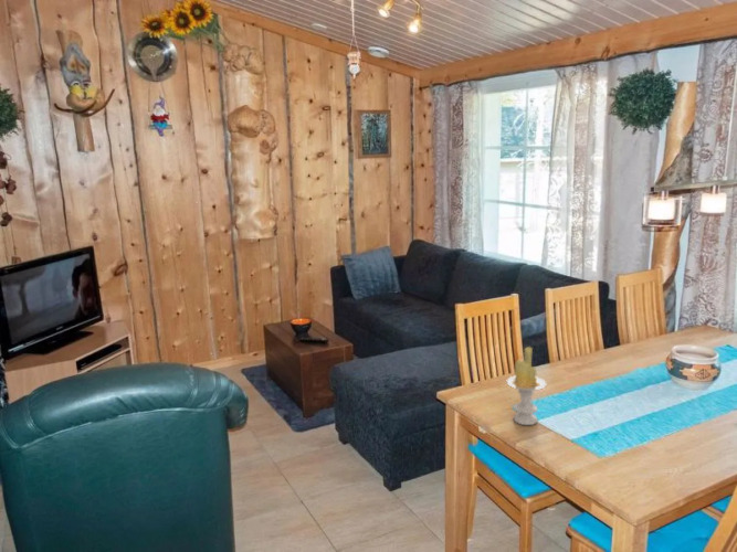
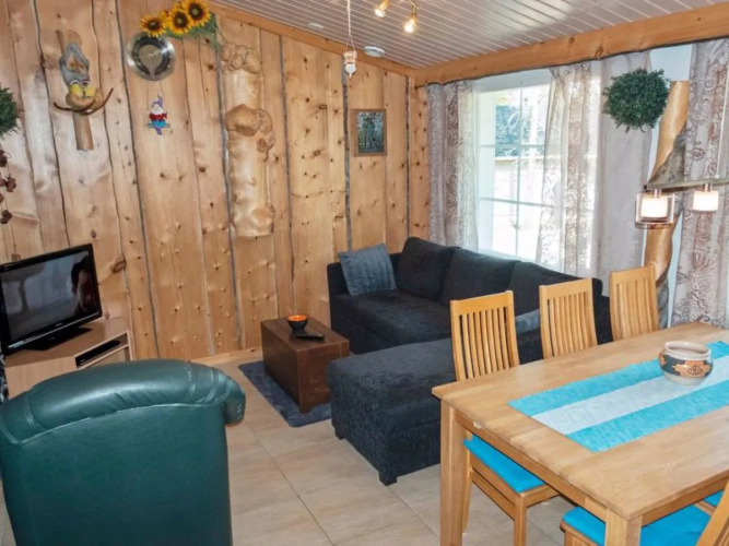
- candle (526, 384)
